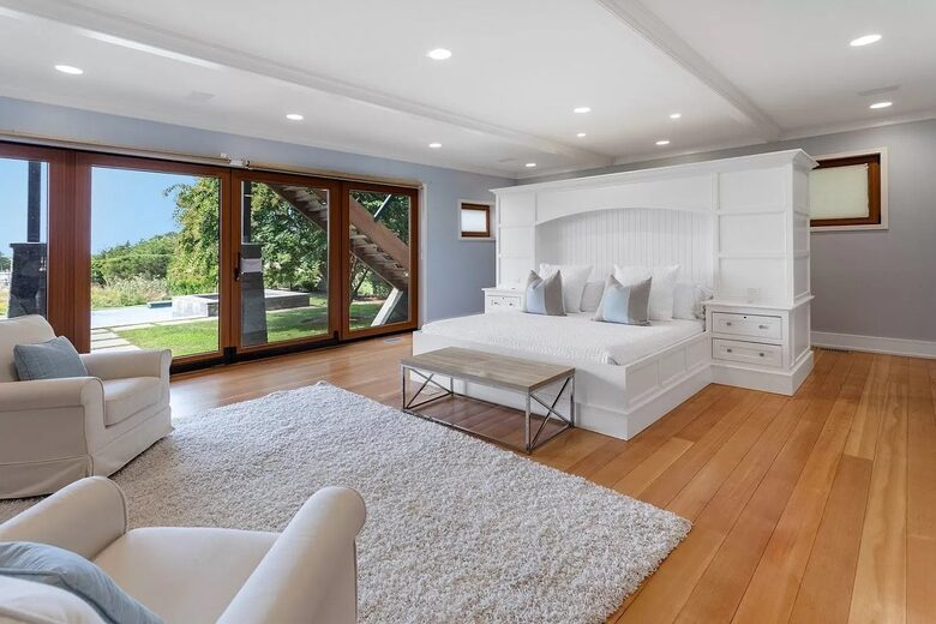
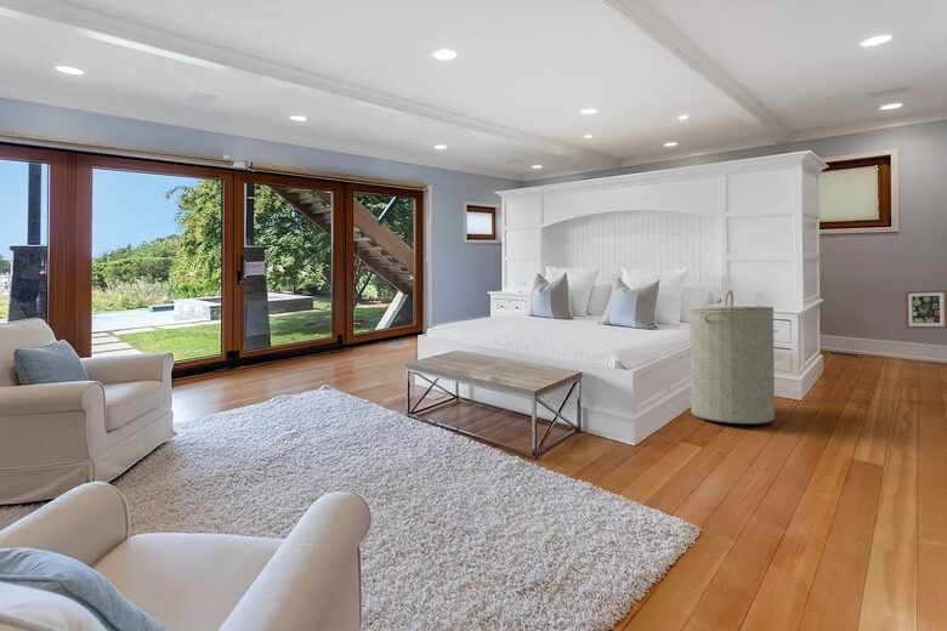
+ wall art (925, 309)
+ laundry hamper (731, 353)
